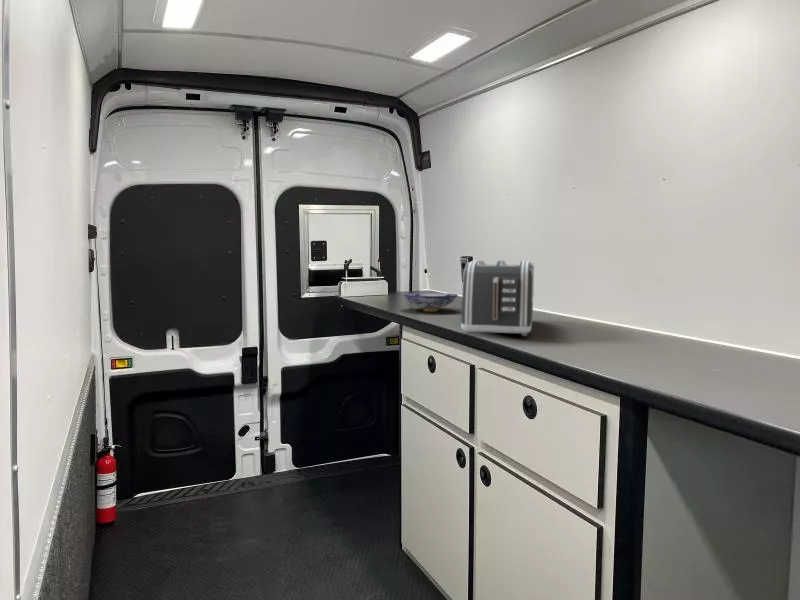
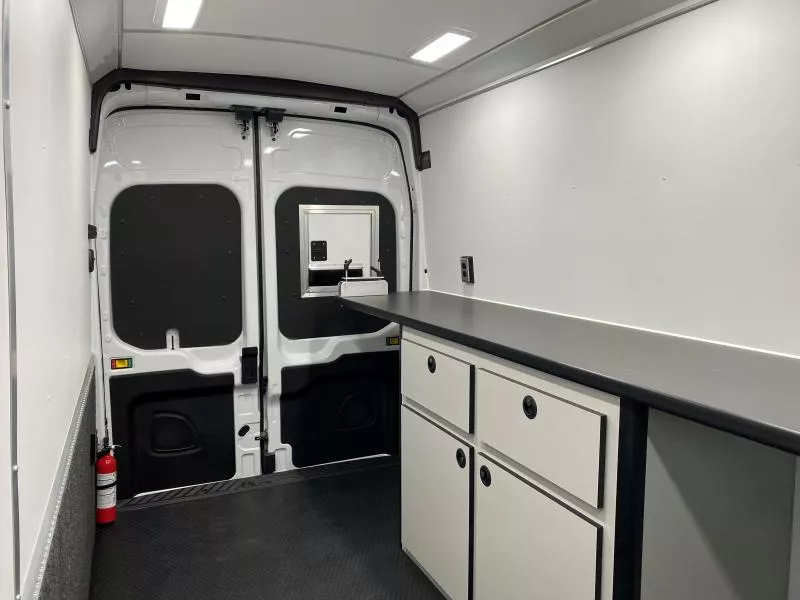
- toaster (500, 294)
- bowl (430, 302)
